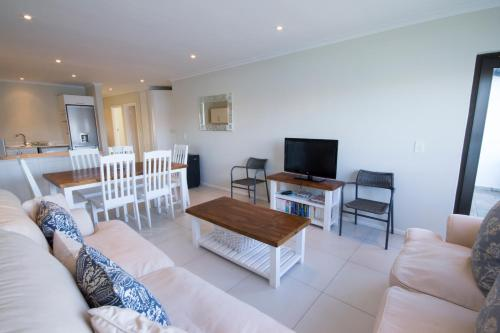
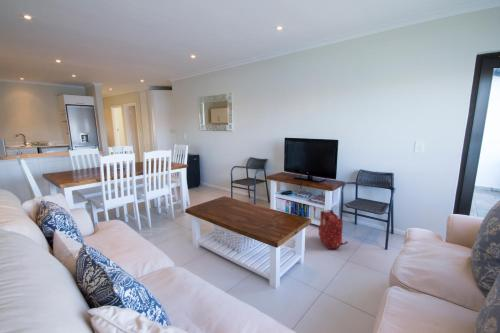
+ backpack (332, 226)
